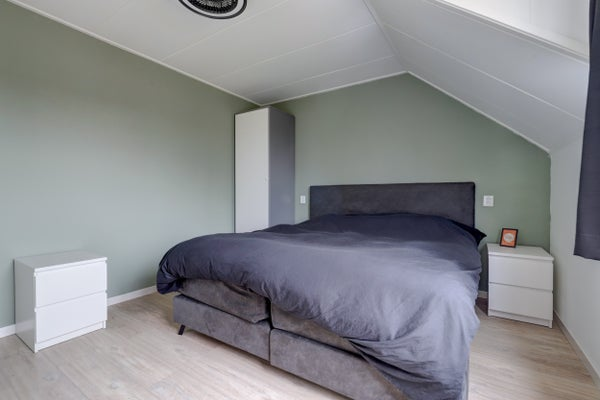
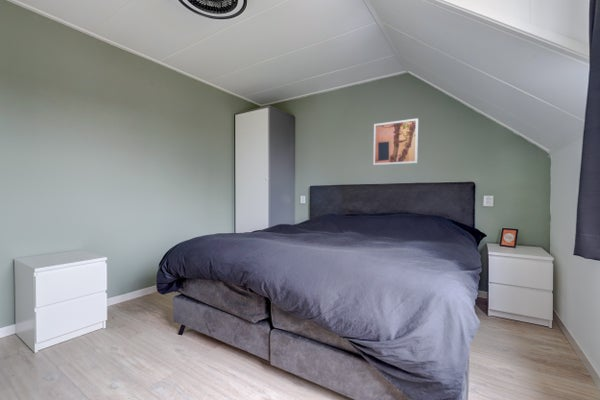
+ wall art (394, 142)
